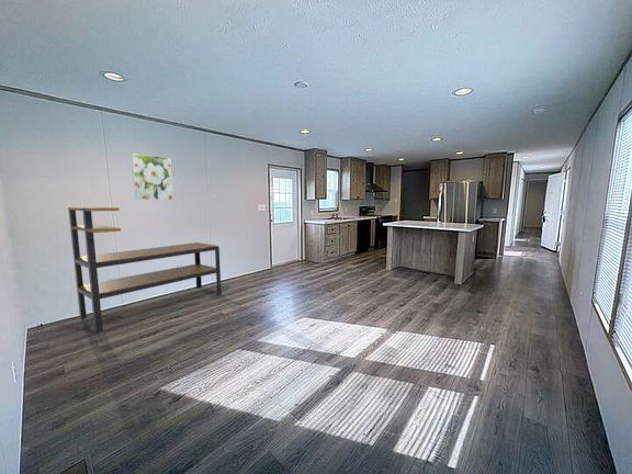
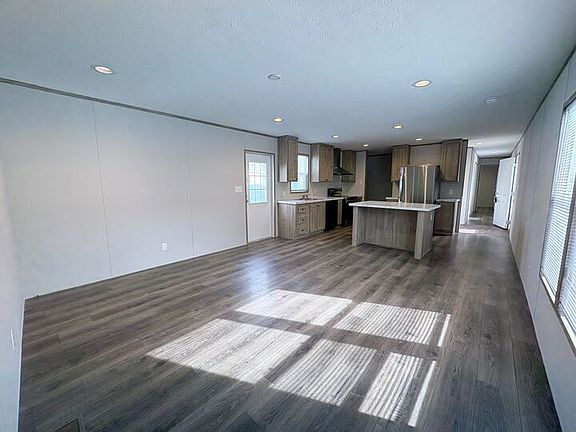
- shelving unit (159, 258)
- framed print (153, 178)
